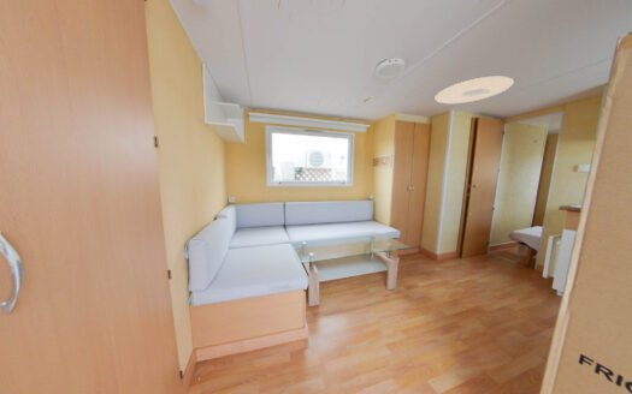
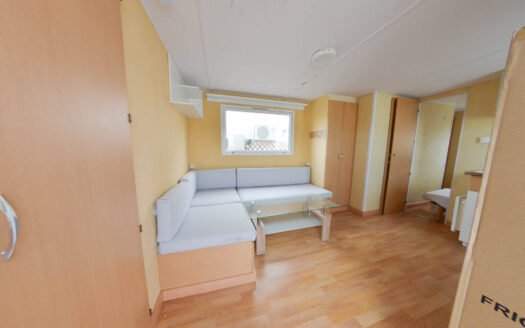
- ceiling light (471, 89)
